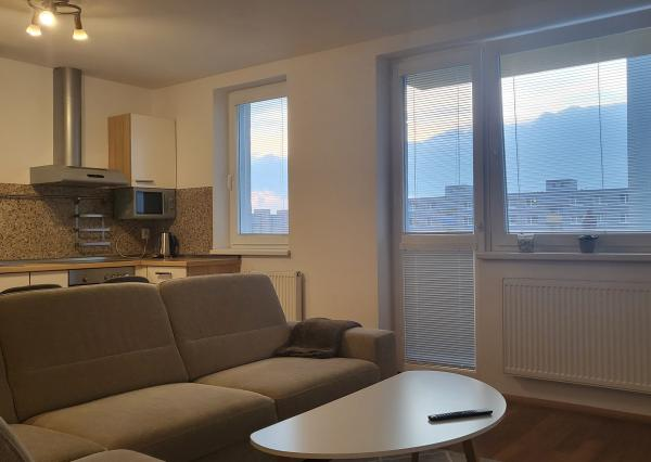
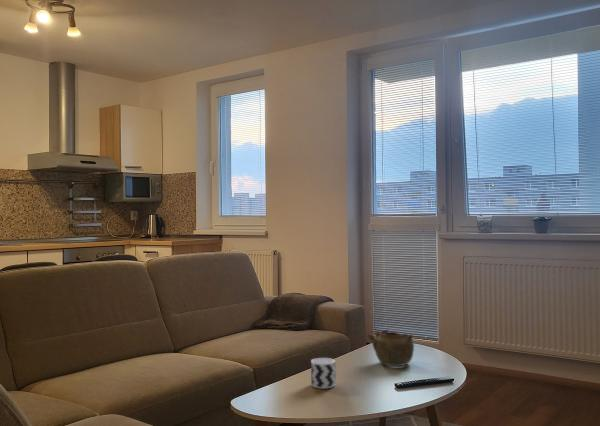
+ teapot (390, 347)
+ cup (325, 371)
